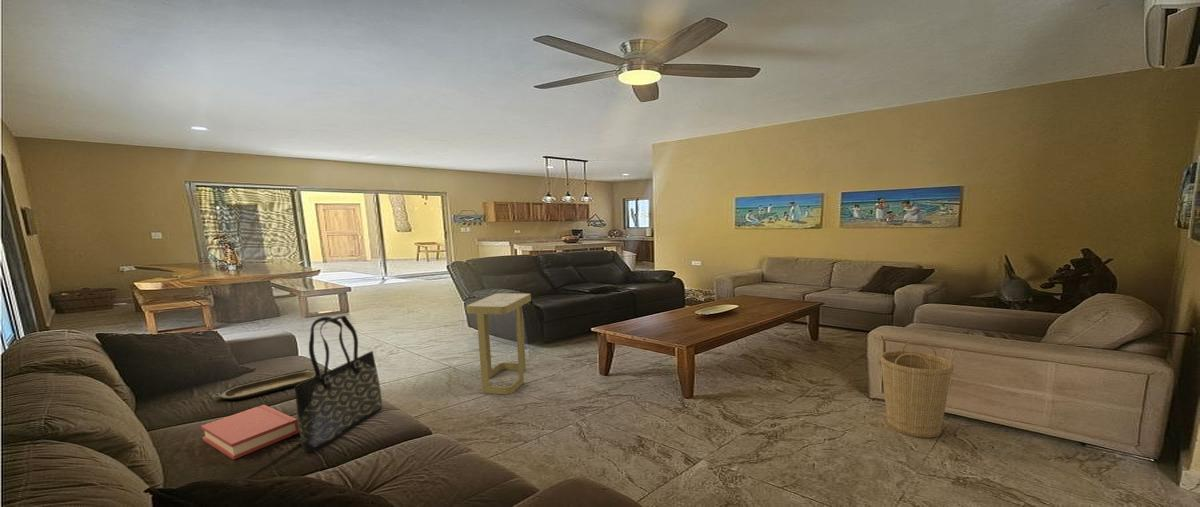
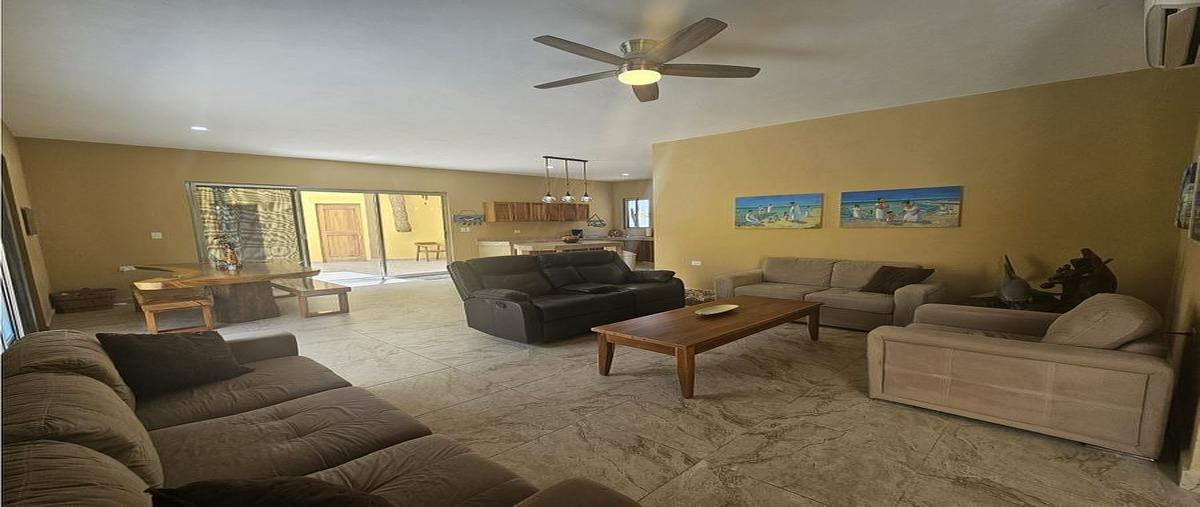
- tote bag (338, 373)
- hardback book (250, 429)
- side table (489, 340)
- serving tray (272, 384)
- basket (914, 386)
